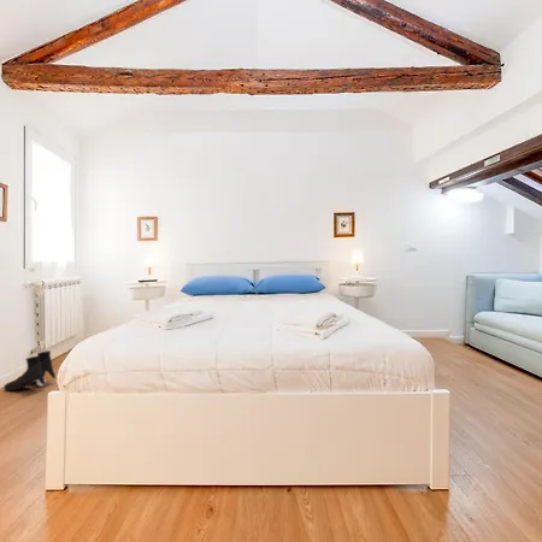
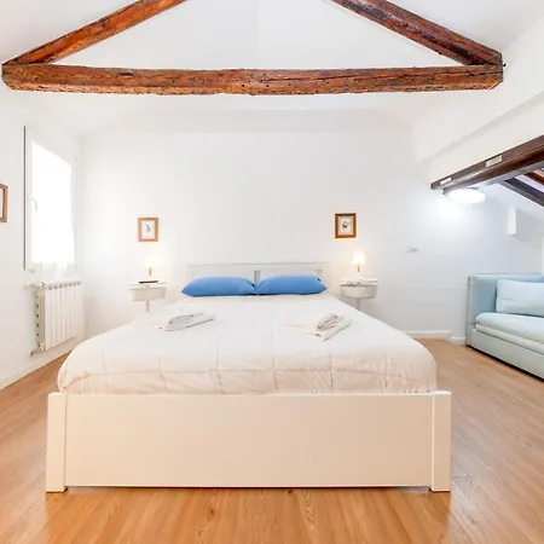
- boots (30, 369)
